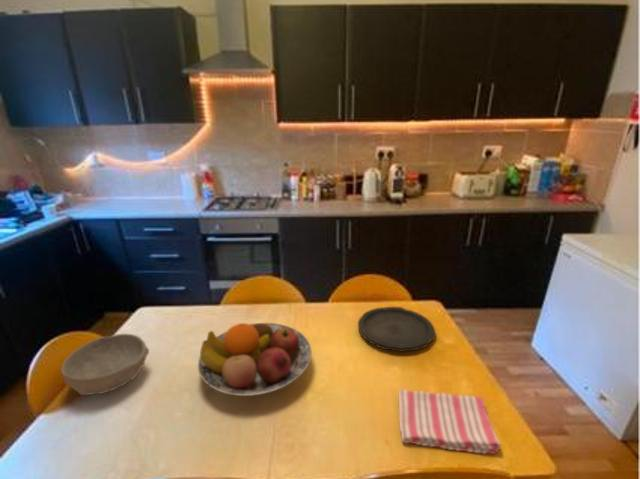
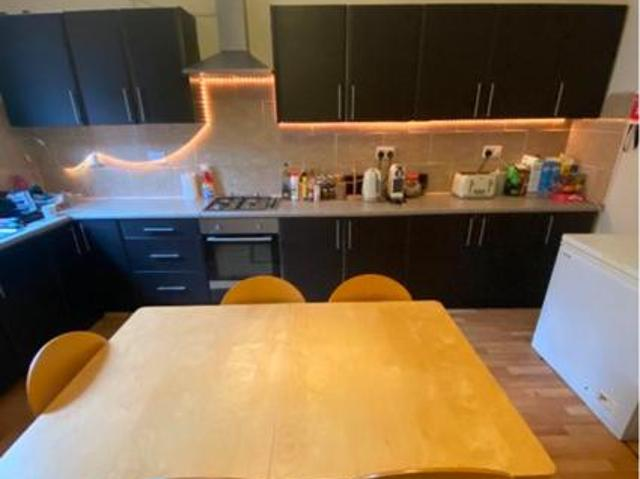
- plate (395, 327)
- dish towel (444, 416)
- fruit bowl (255, 349)
- bowl (108, 367)
